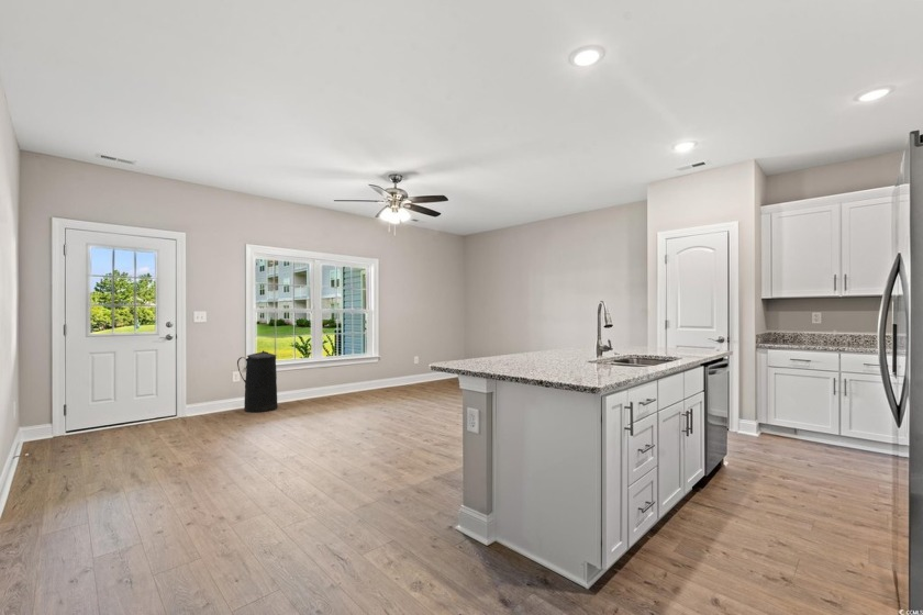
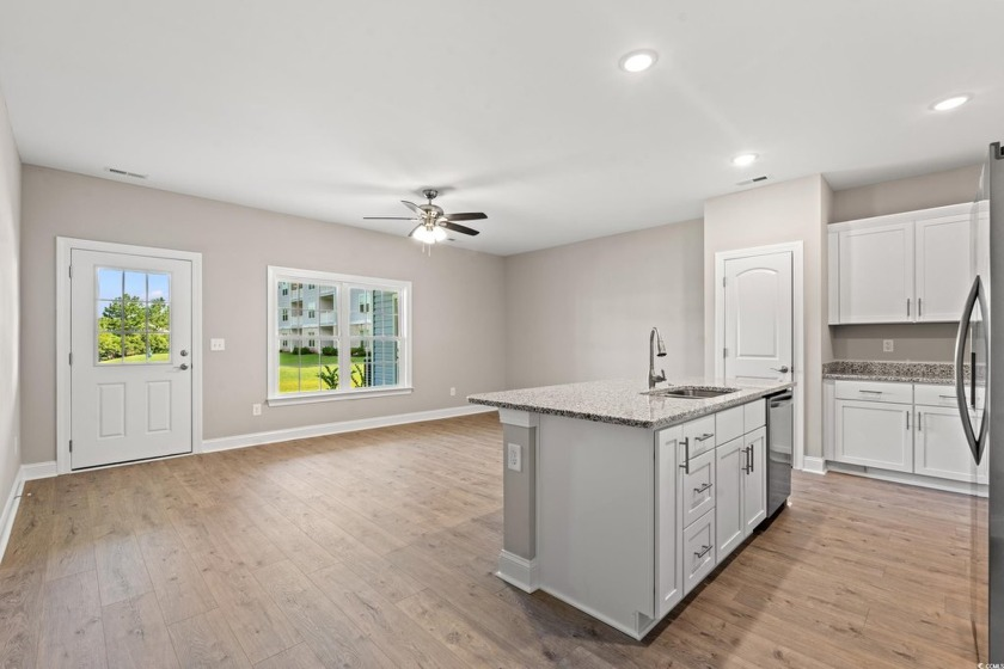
- trash can (258, 380)
